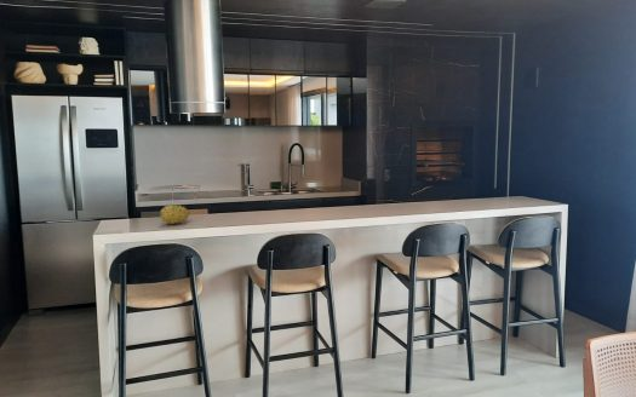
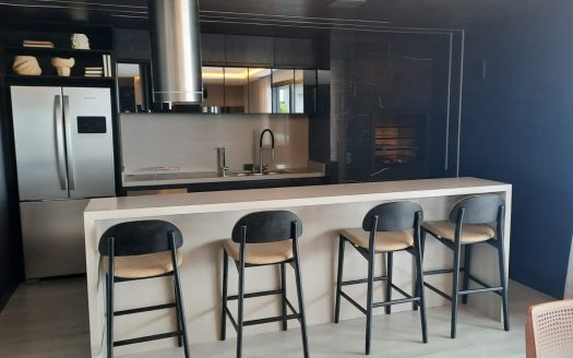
- fruit (174, 213)
